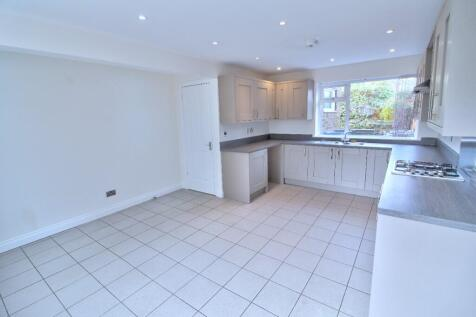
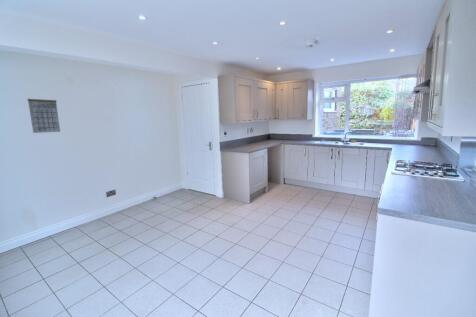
+ calendar (44, 112)
